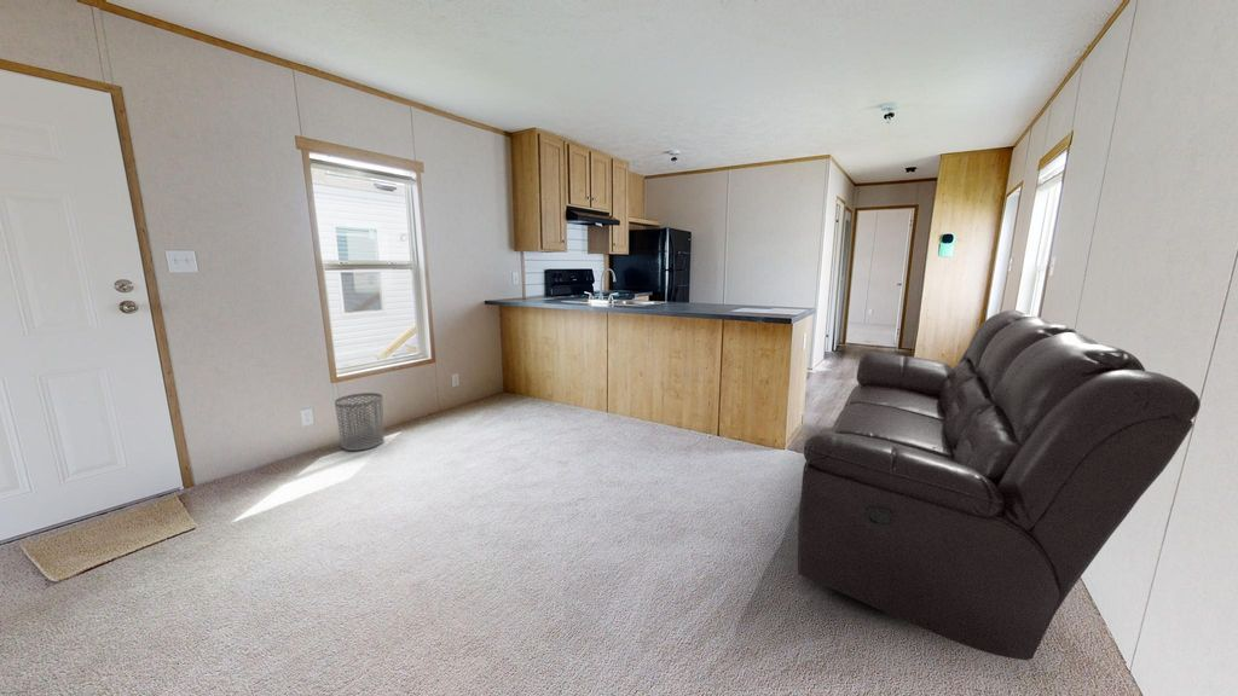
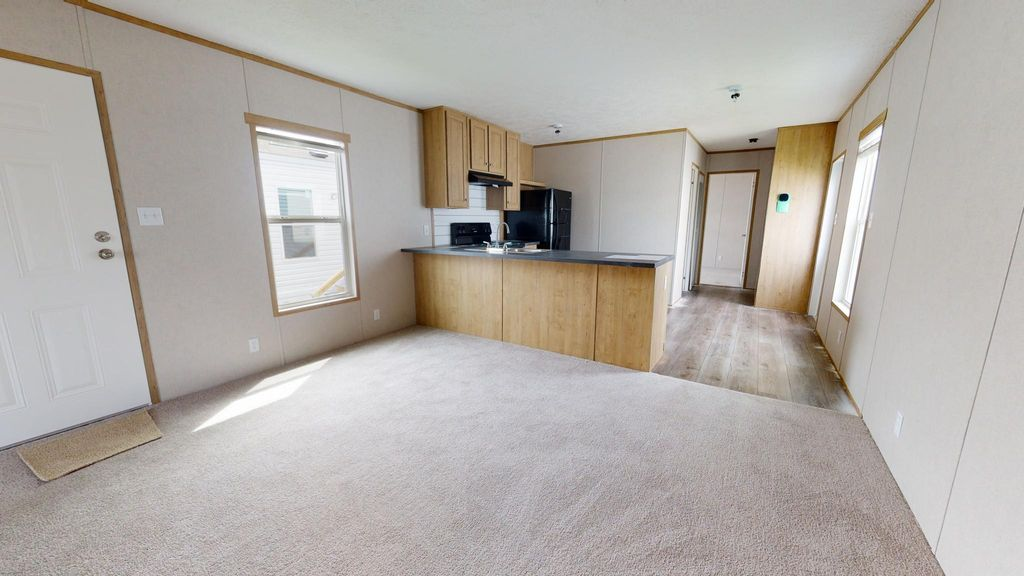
- waste bin (360, 420)
- sofa (936, 412)
